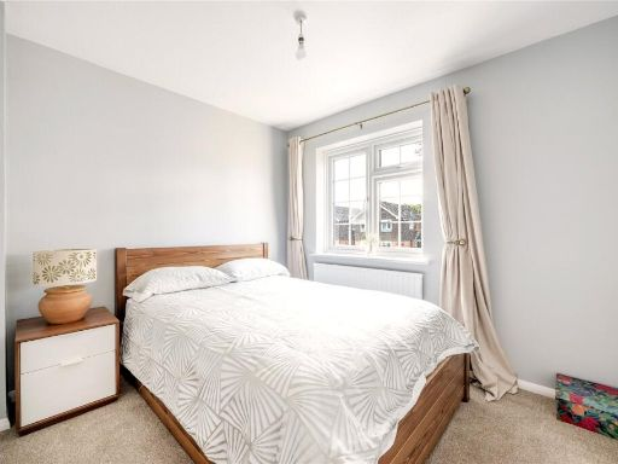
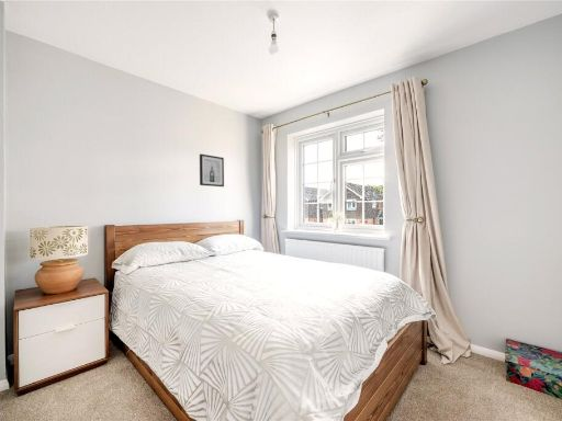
+ wall art (212, 171)
